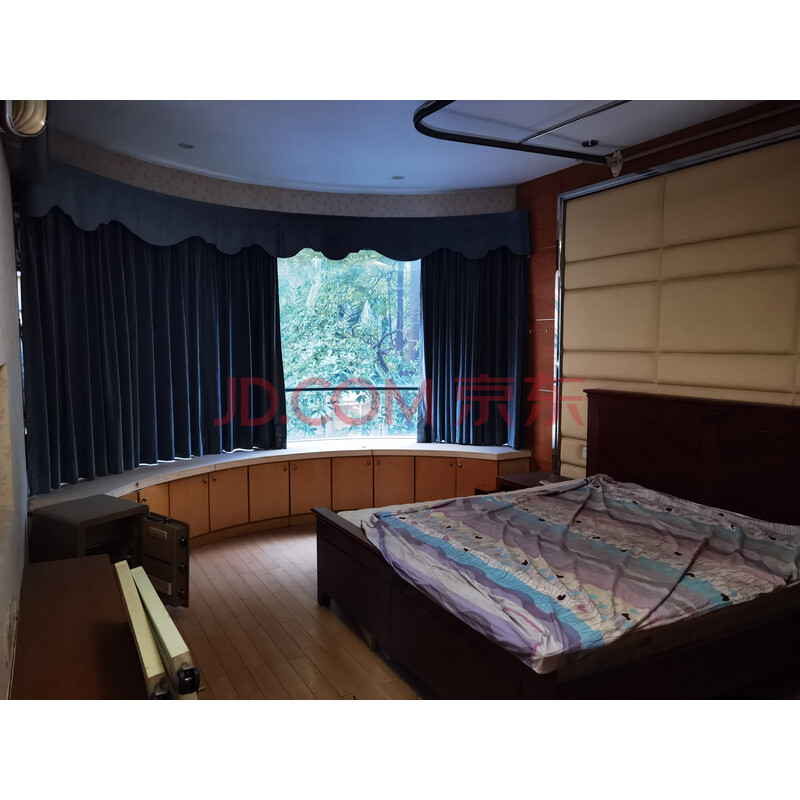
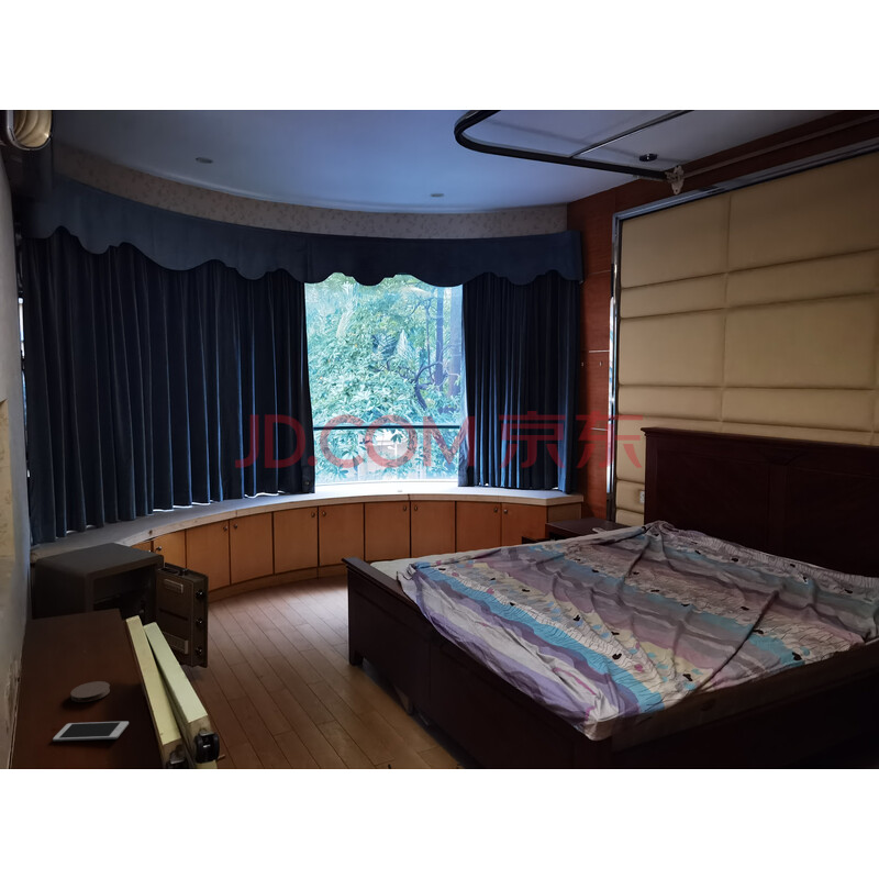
+ cell phone (91, 731)
+ coaster (90, 691)
